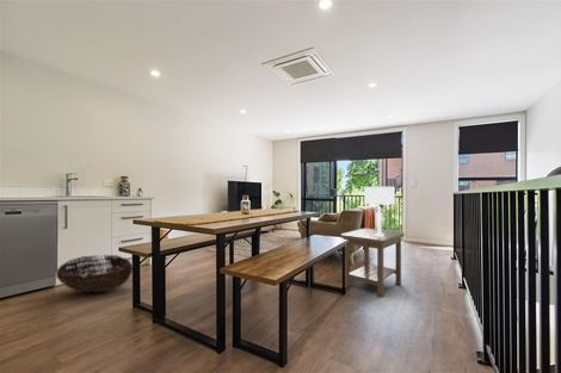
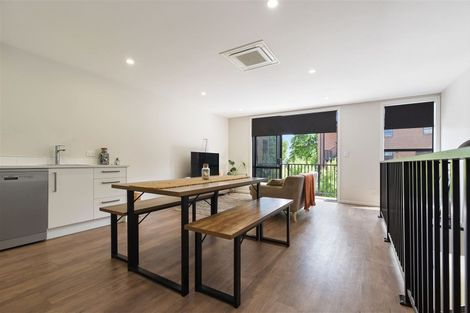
- basket (95, 274)
- side table (368, 259)
- table lamp (378, 211)
